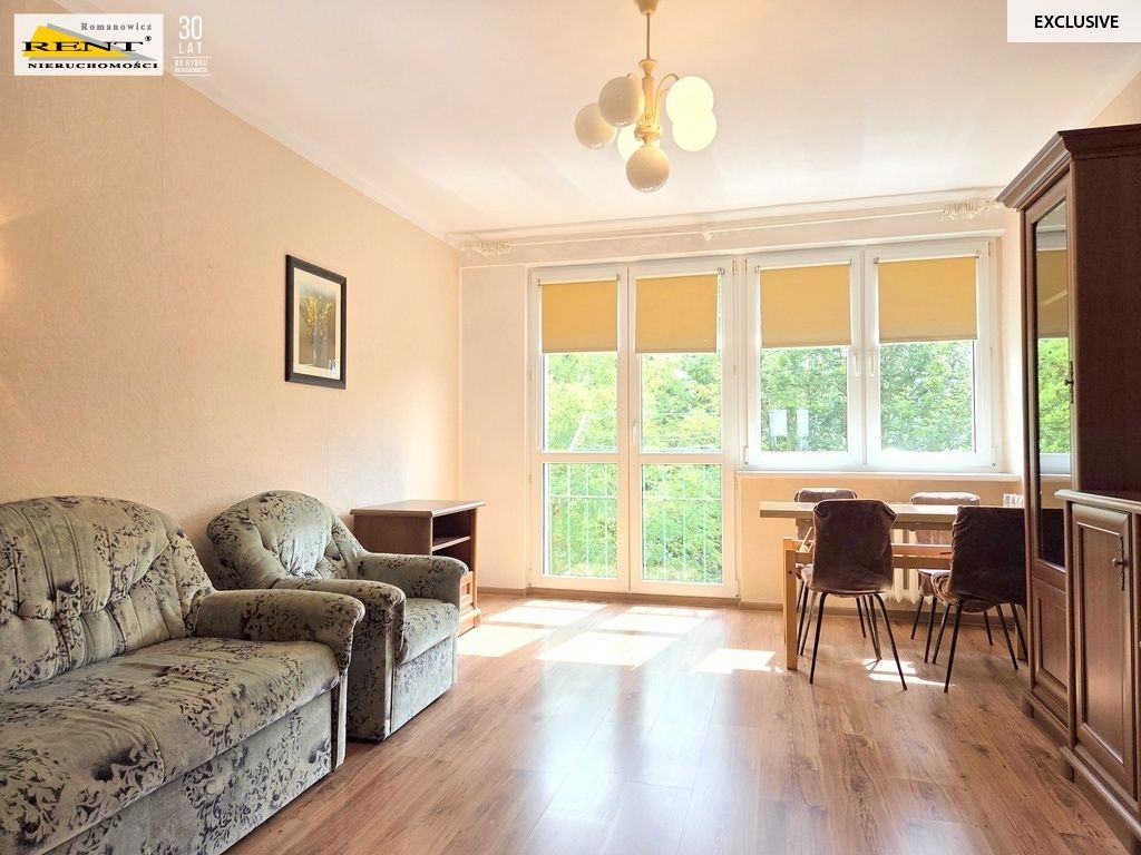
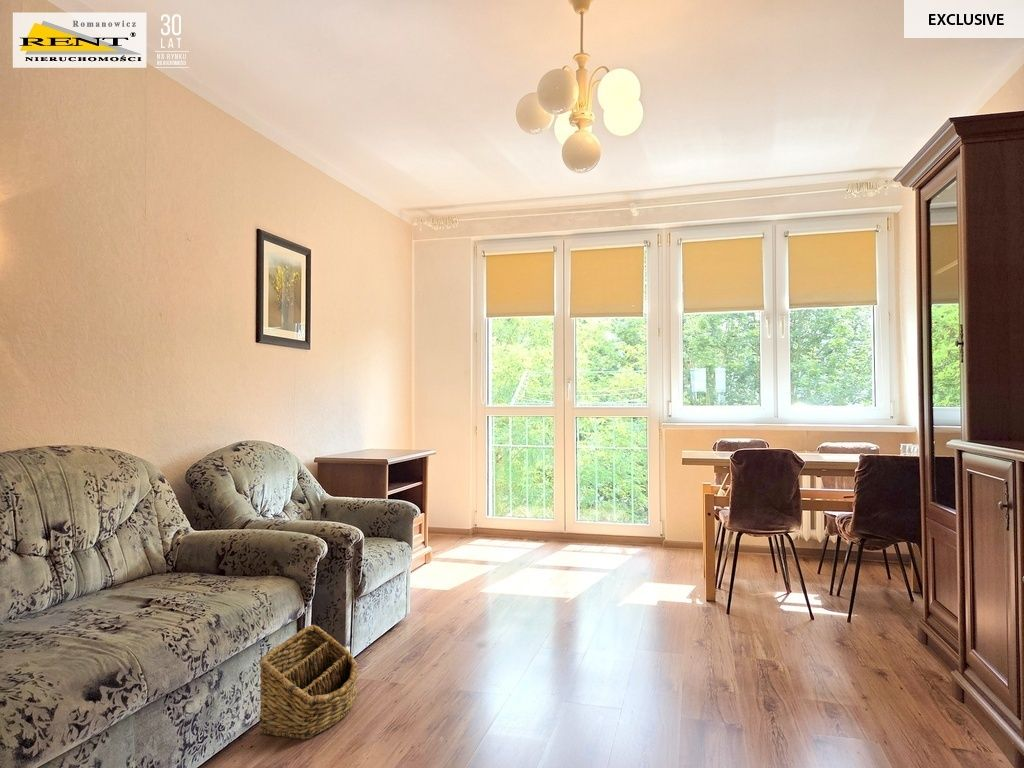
+ basket (315, 677)
